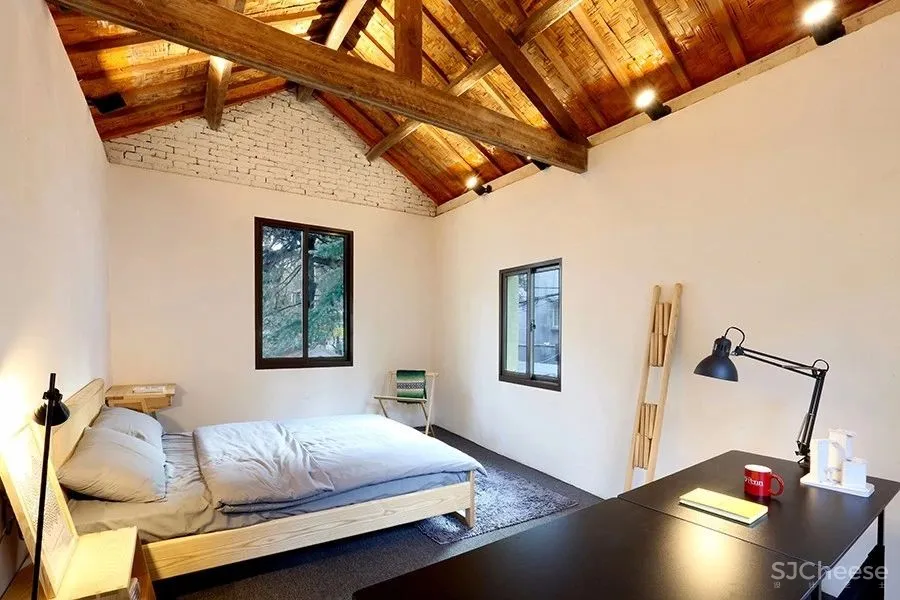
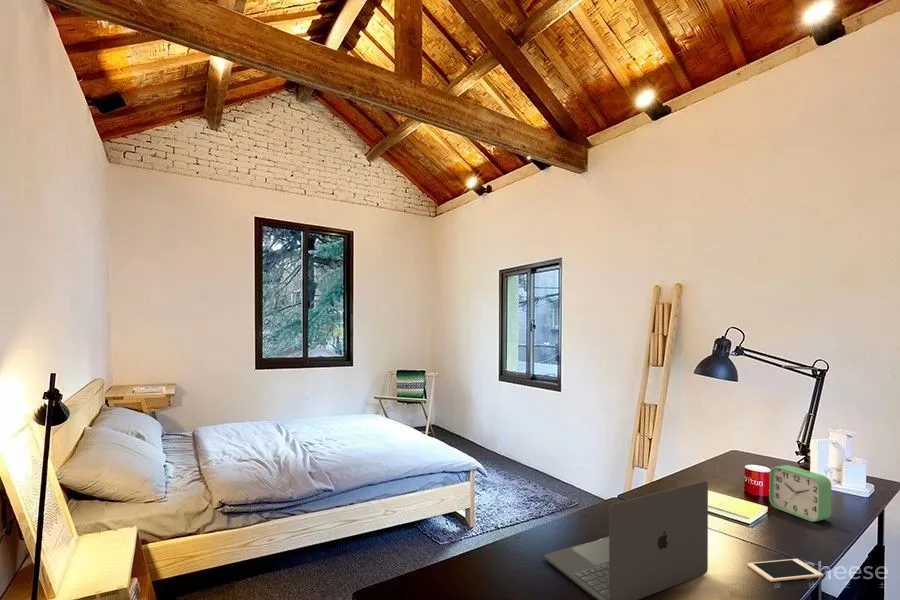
+ cell phone (784, 569)
+ alarm clock (799, 491)
+ laptop (623, 521)
